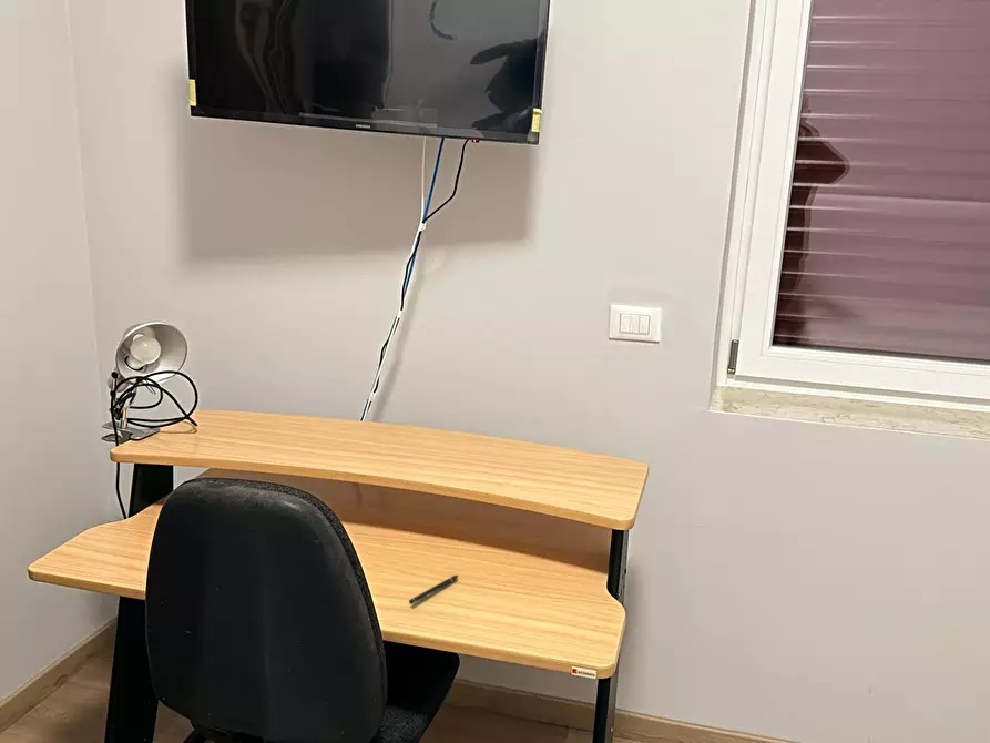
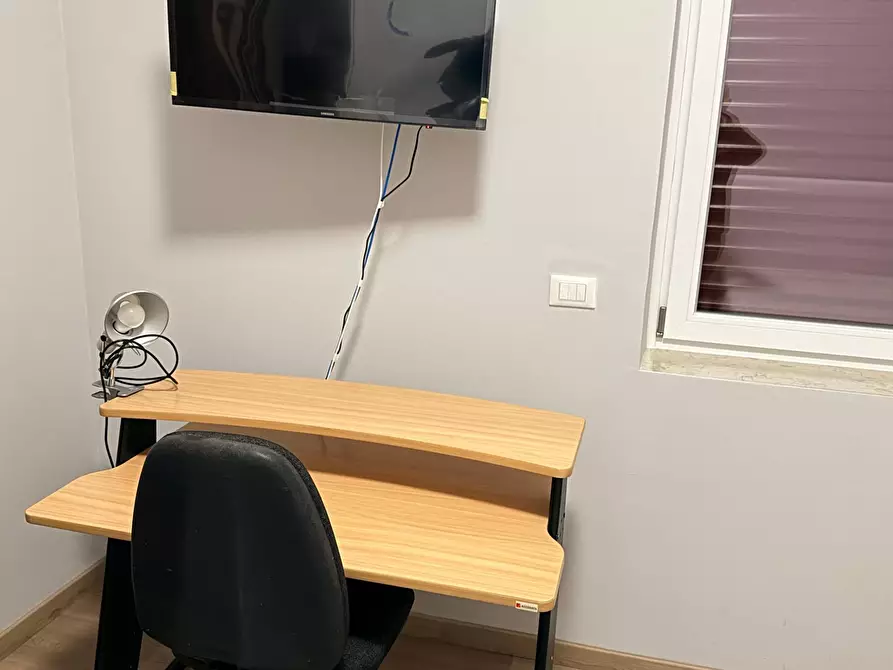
- pen (435, 588)
